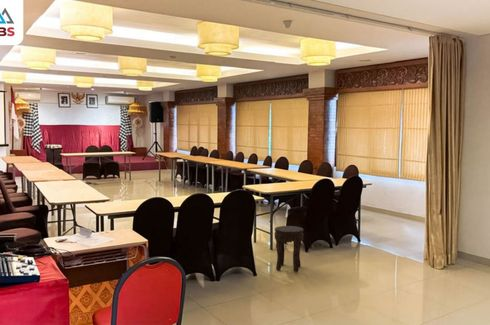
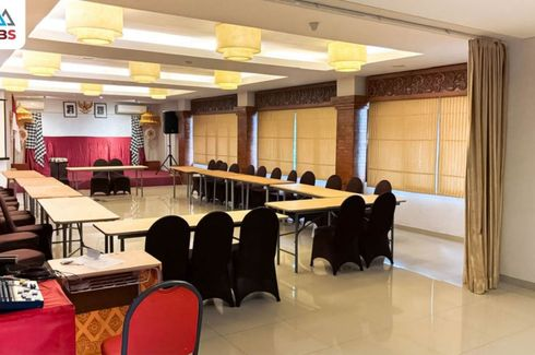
- side table (293, 249)
